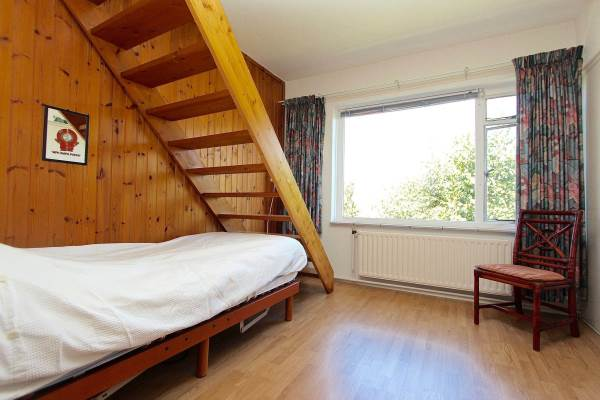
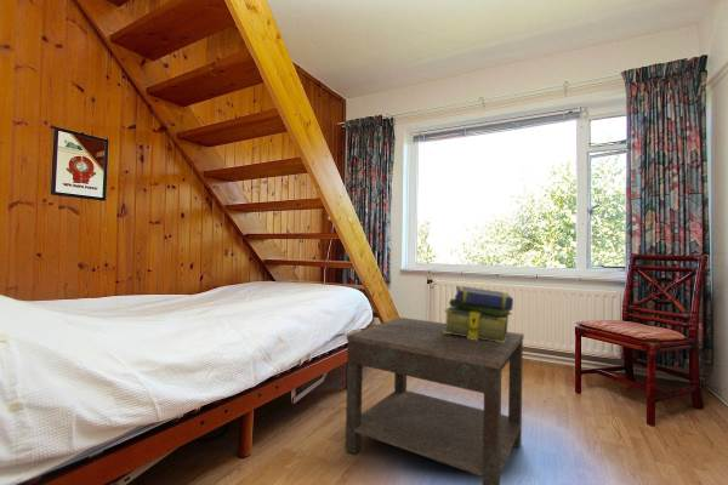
+ side table (437, 382)
+ stack of books (479, 310)
